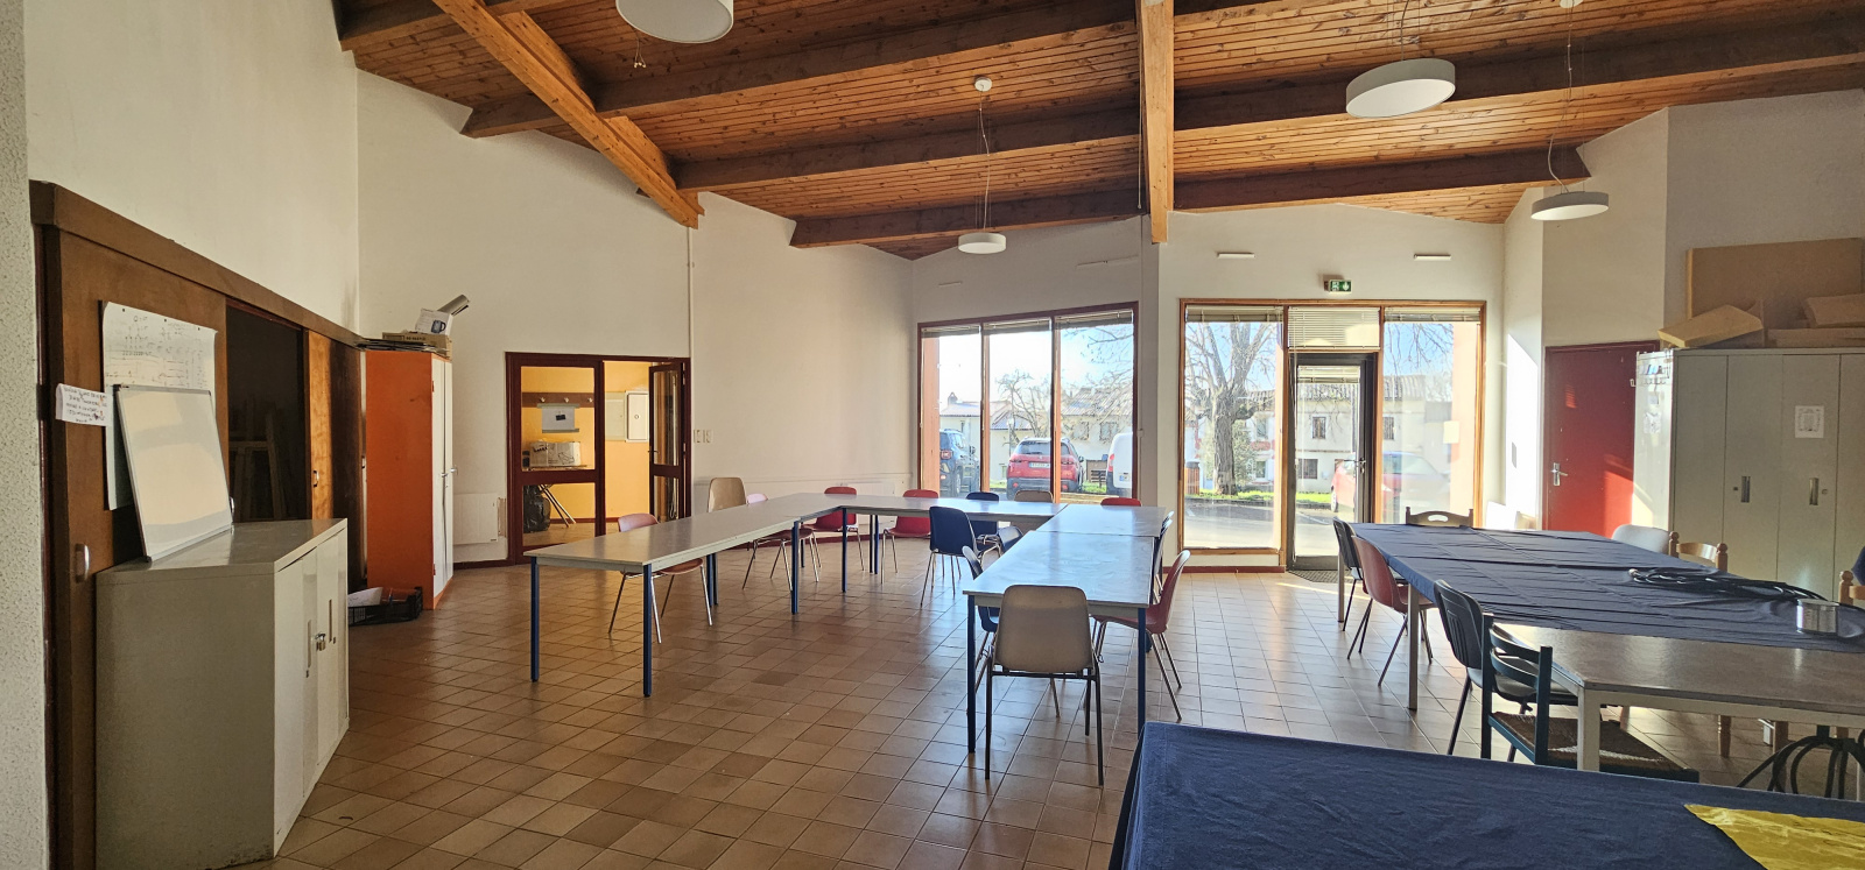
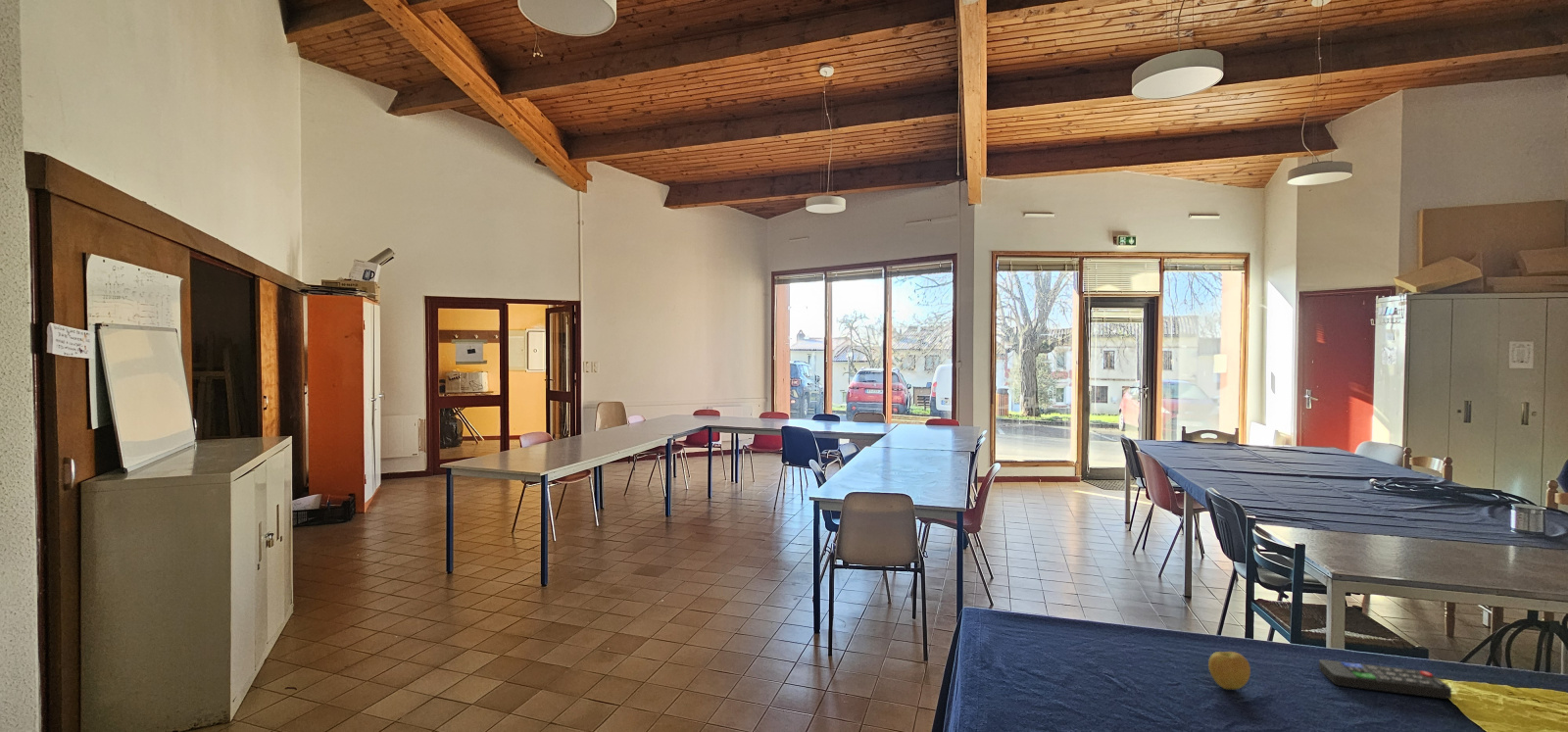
+ apple (1228, 669)
+ remote control (1382, 677)
